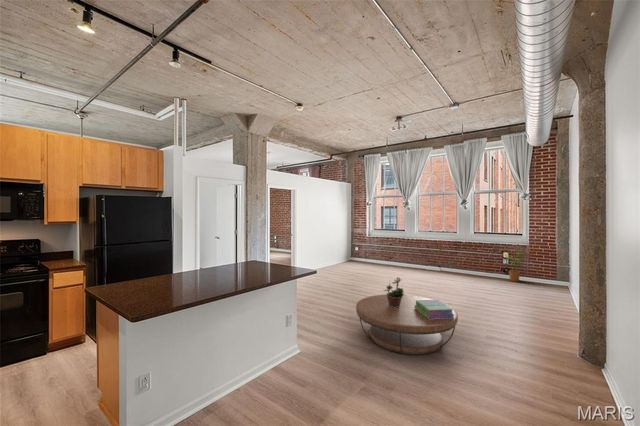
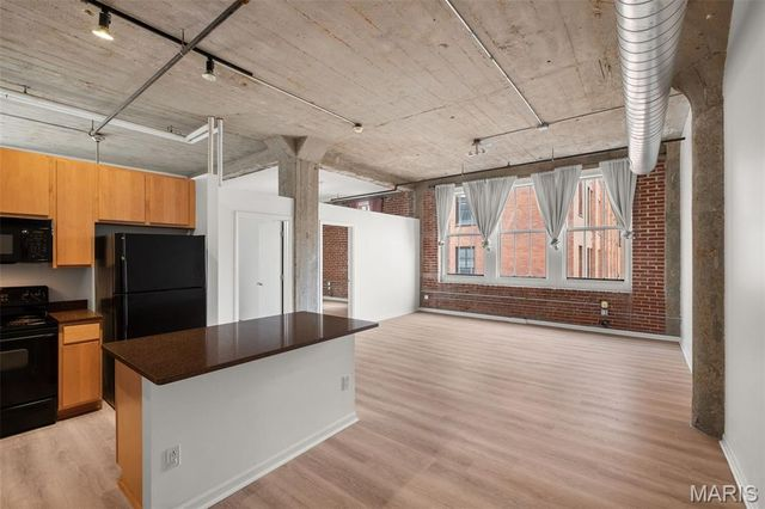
- coffee table (404, 322)
- potted plant (395, 290)
- stack of books (433, 308)
- house plant (515, 265)
